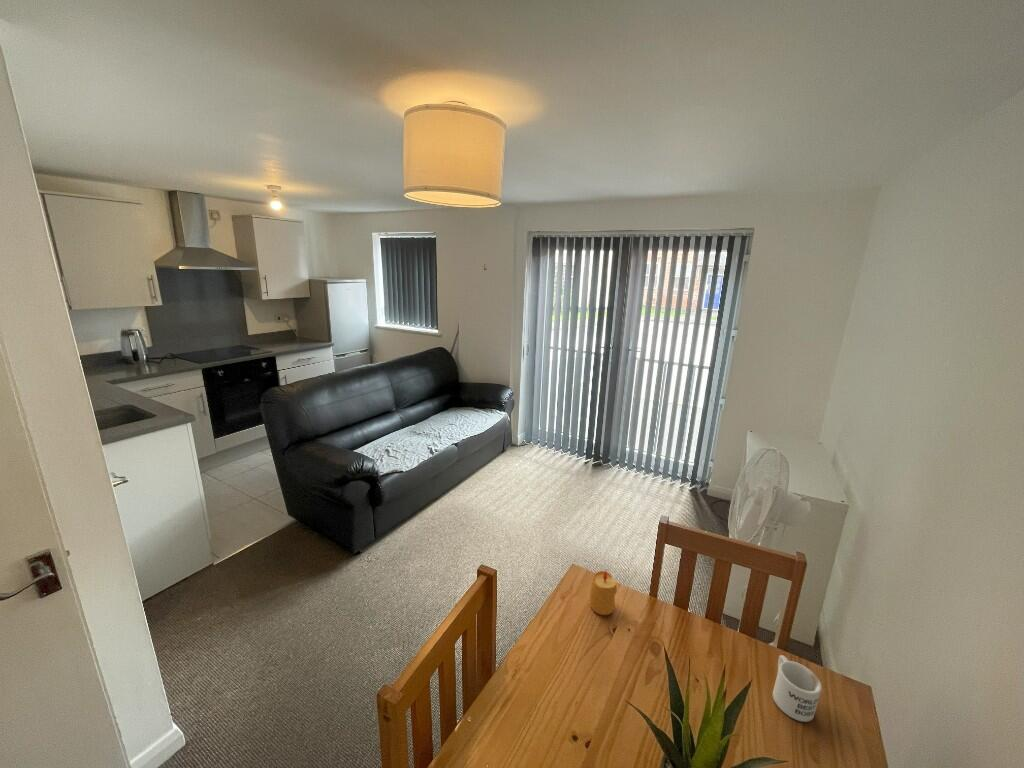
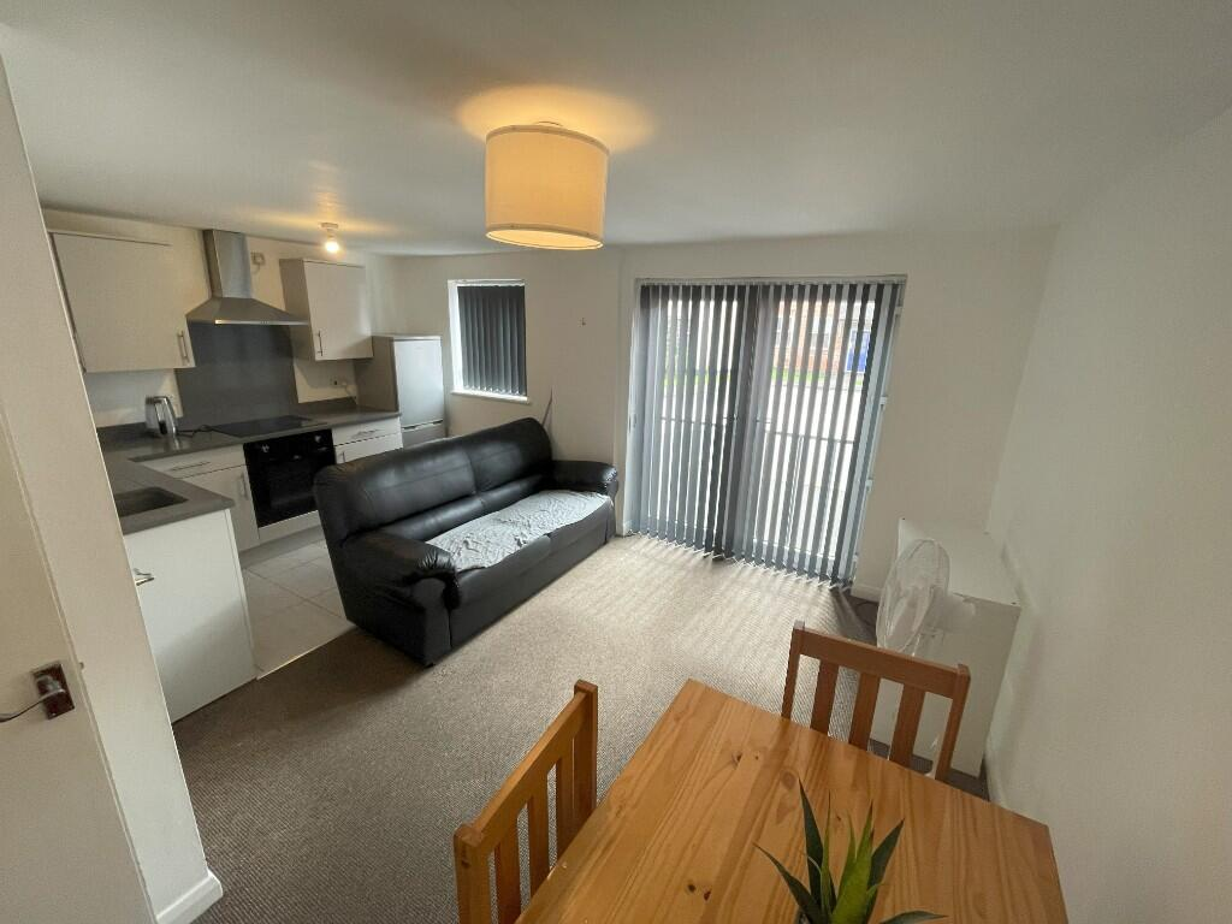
- candle (603, 587)
- mug (792, 684)
